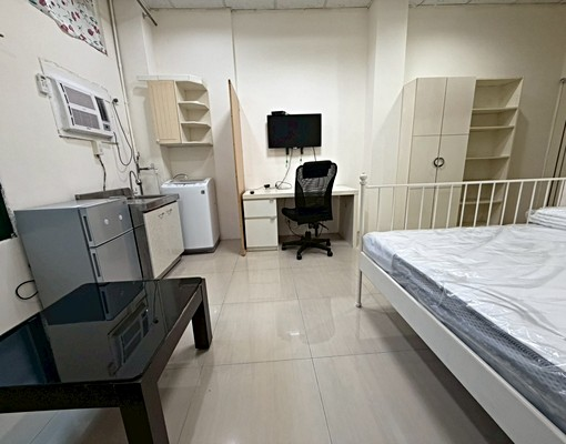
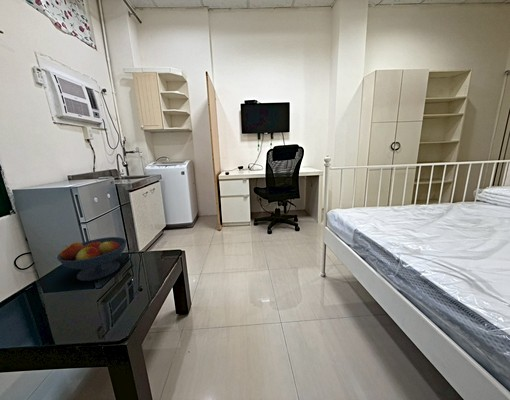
+ fruit bowl (95, 255)
